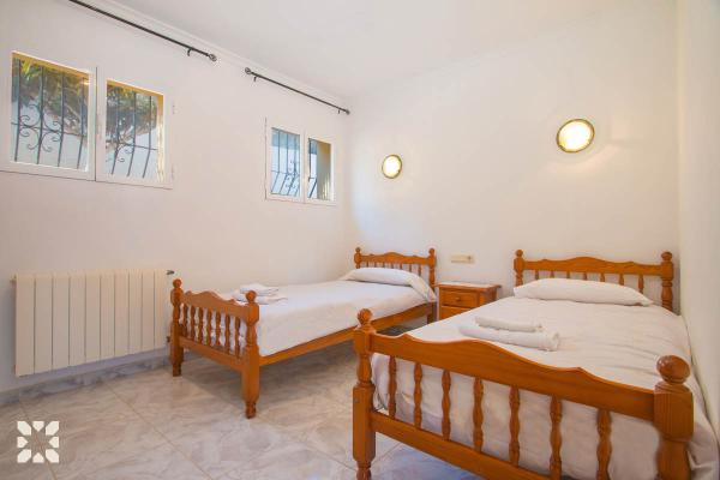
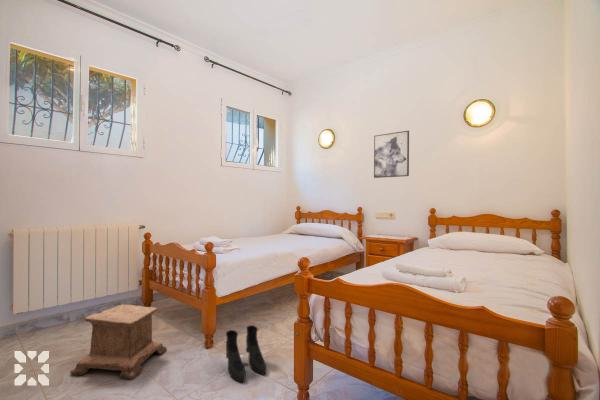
+ stool (122, 336)
+ boots (246, 349)
+ wall art (390, 155)
